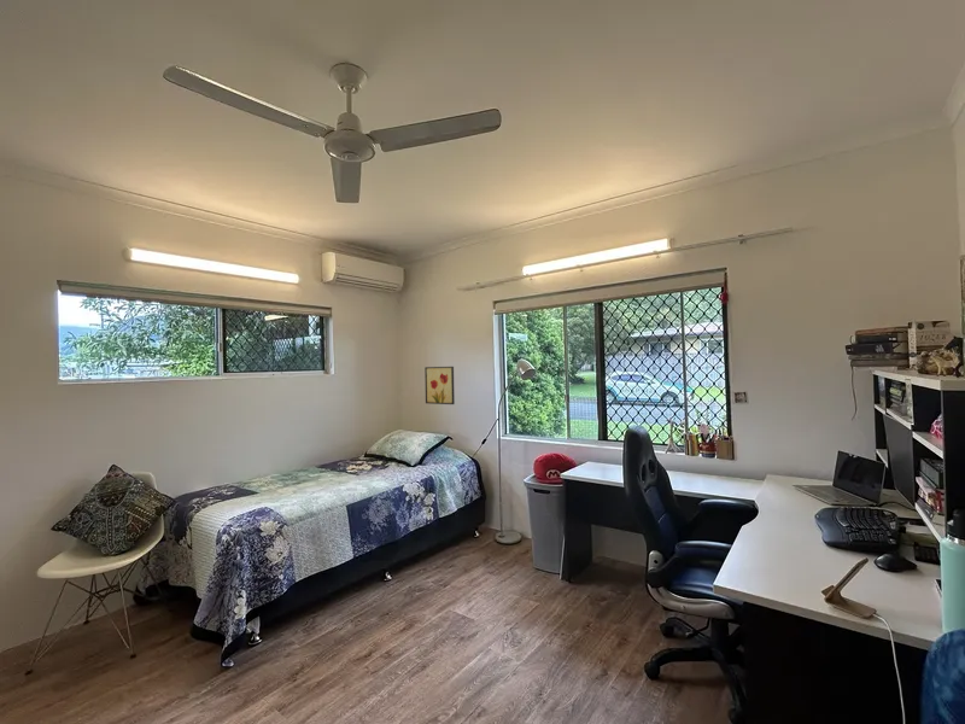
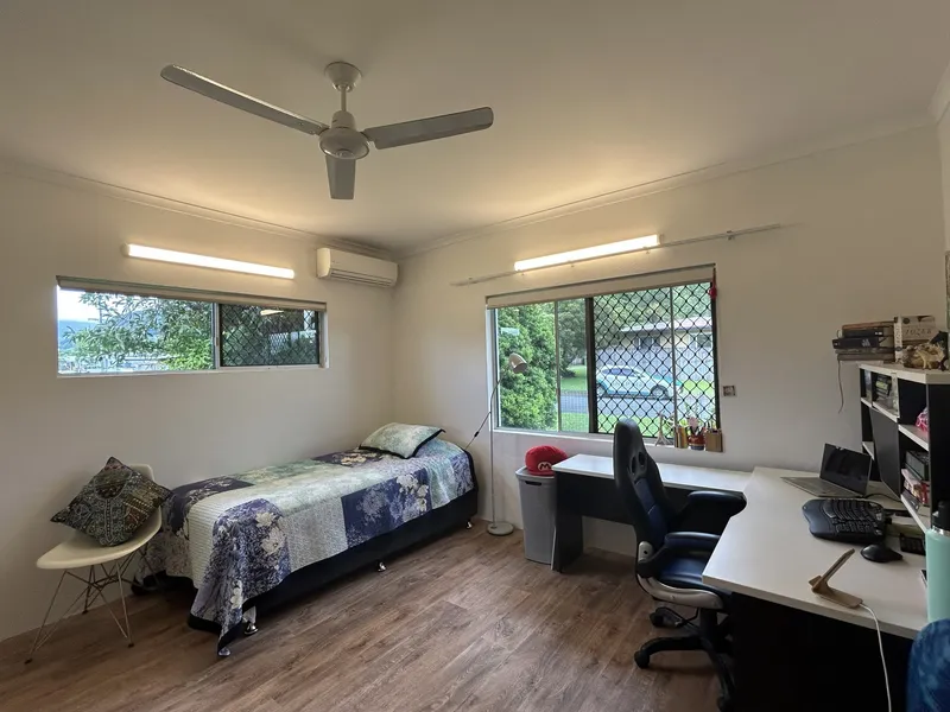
- wall art (439, 385)
